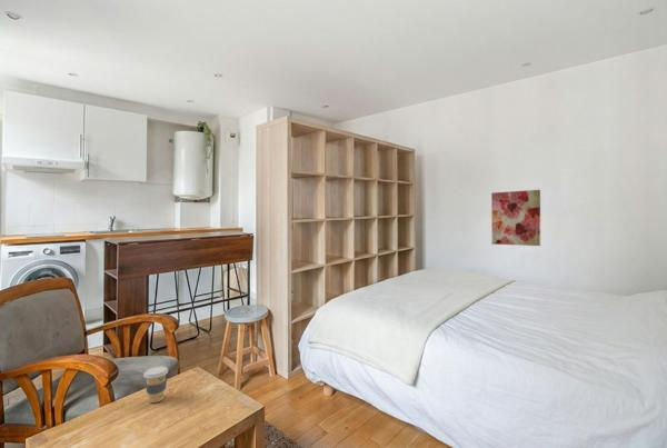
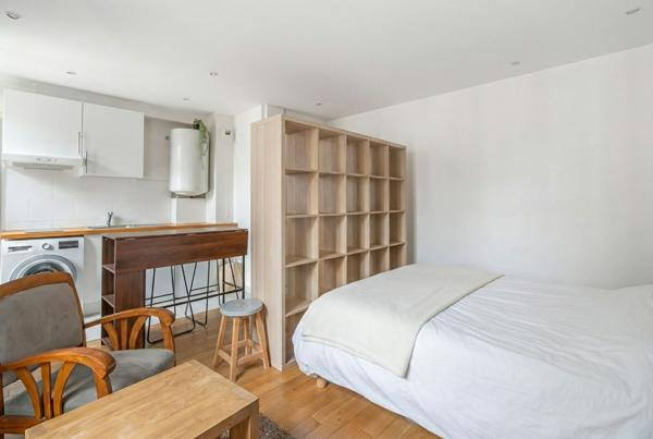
- wall art (515, 218)
- coffee cup (156, 385)
